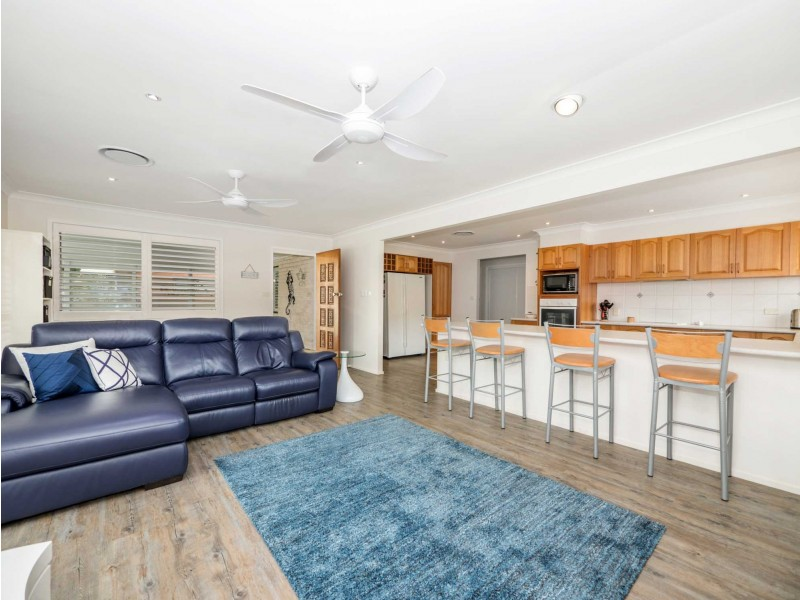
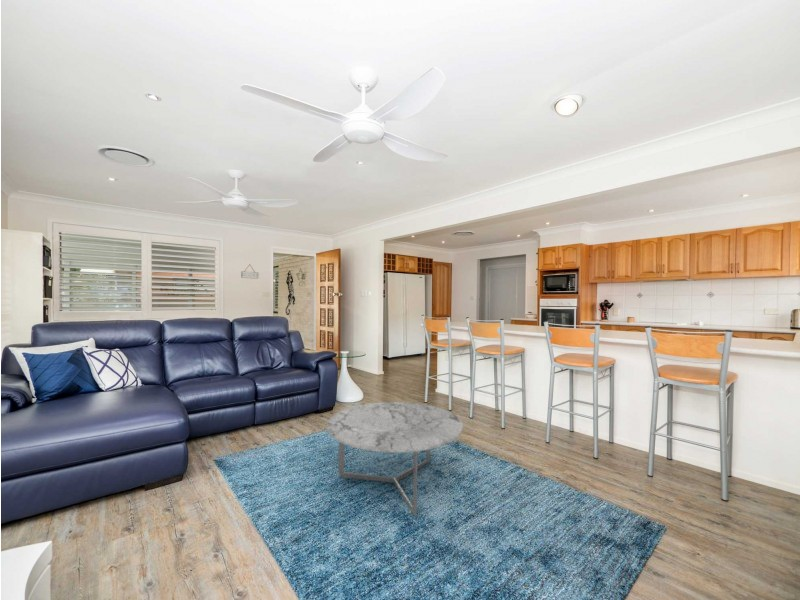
+ coffee table (394, 451)
